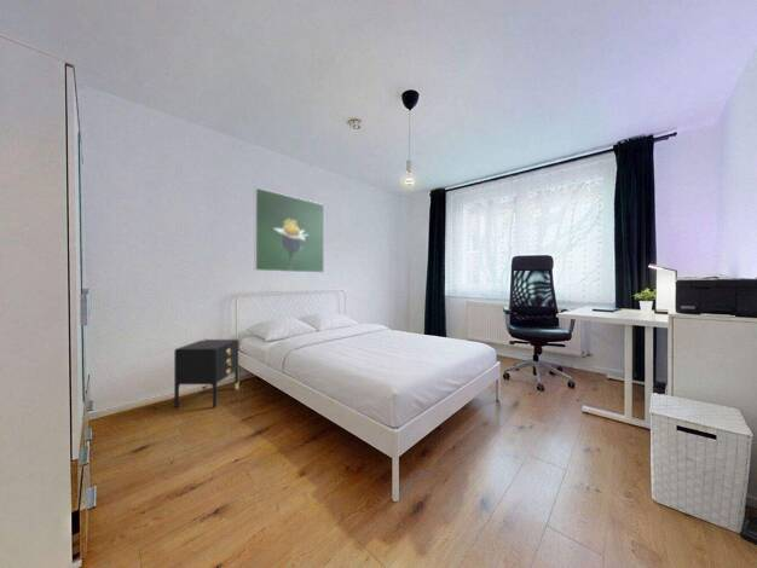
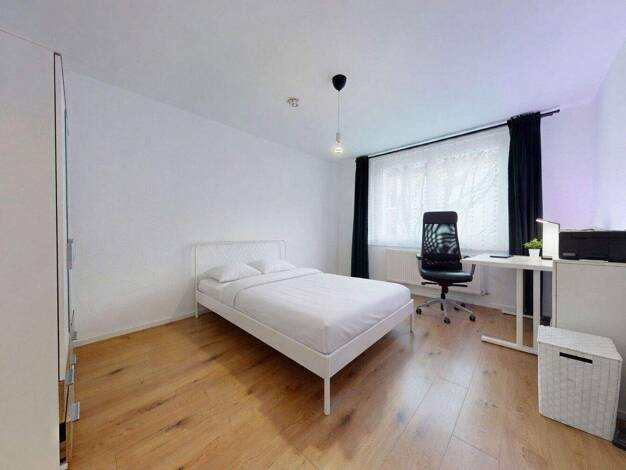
- nightstand (208, 370)
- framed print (293, 234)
